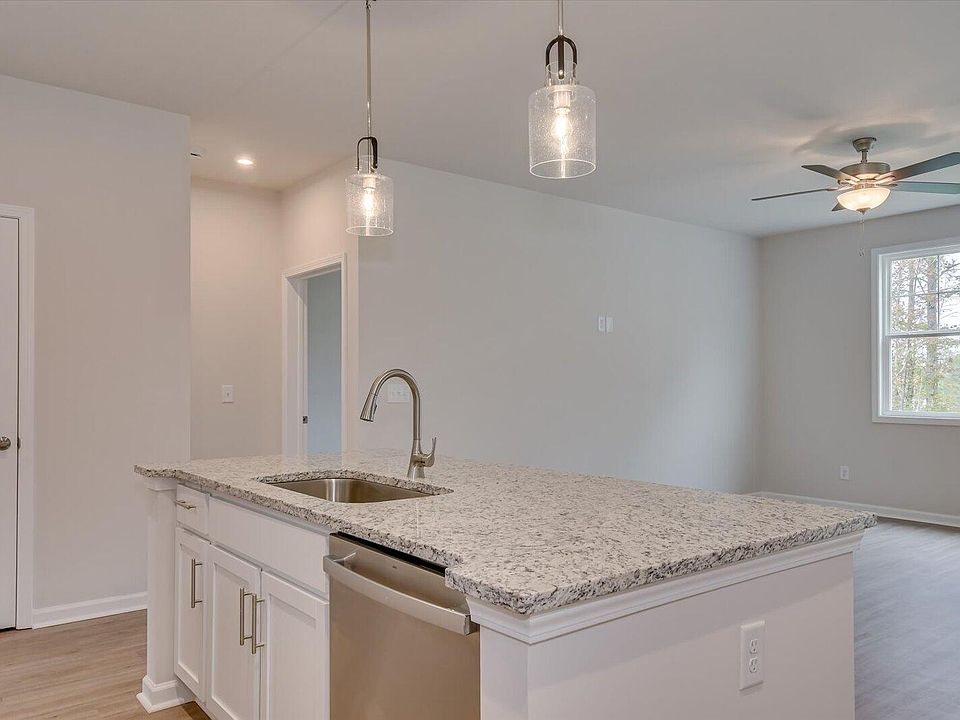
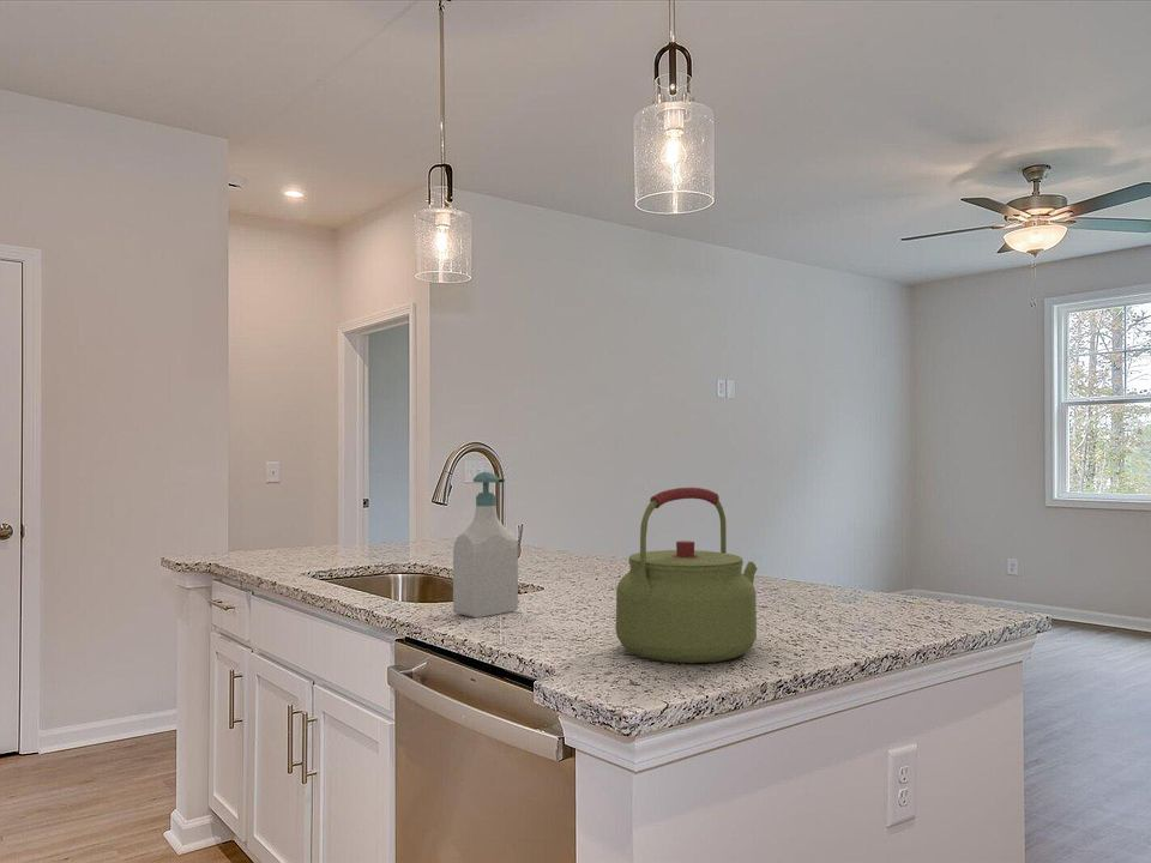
+ soap bottle (488, 542)
+ kettle (699, 566)
